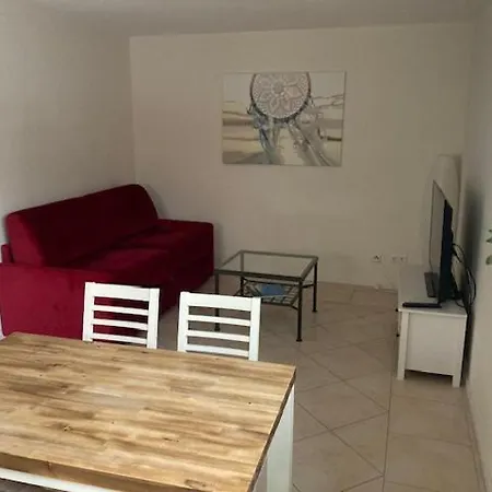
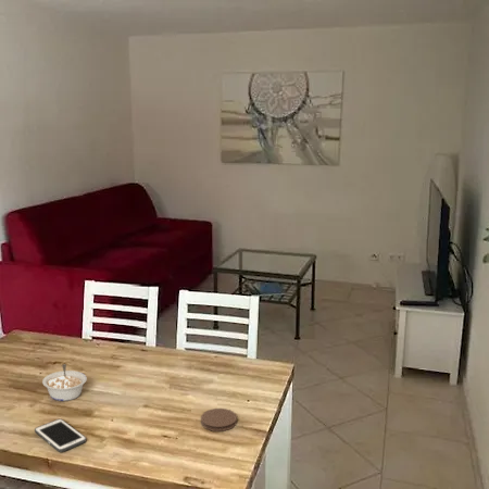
+ legume (63, 385)
+ cell phone (60, 435)
+ coaster (218, 419)
